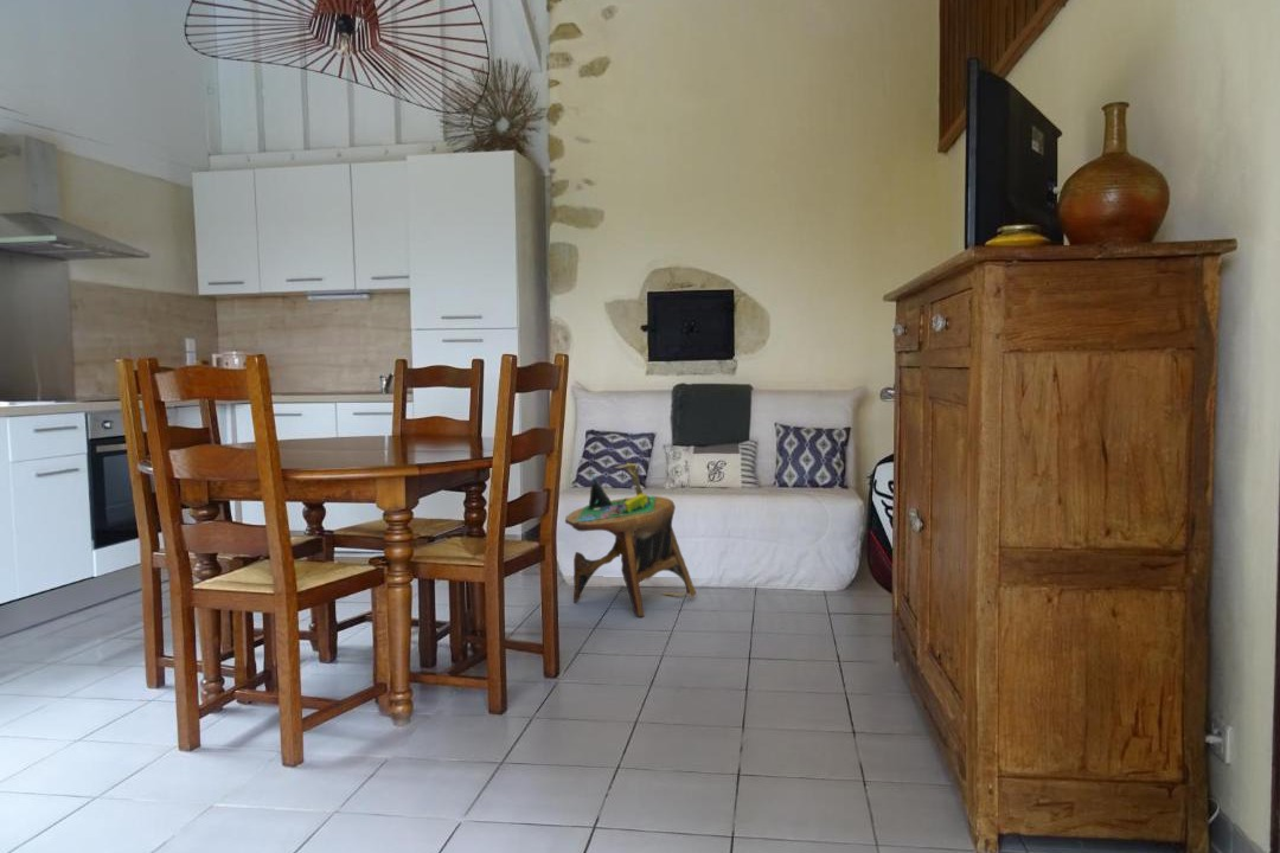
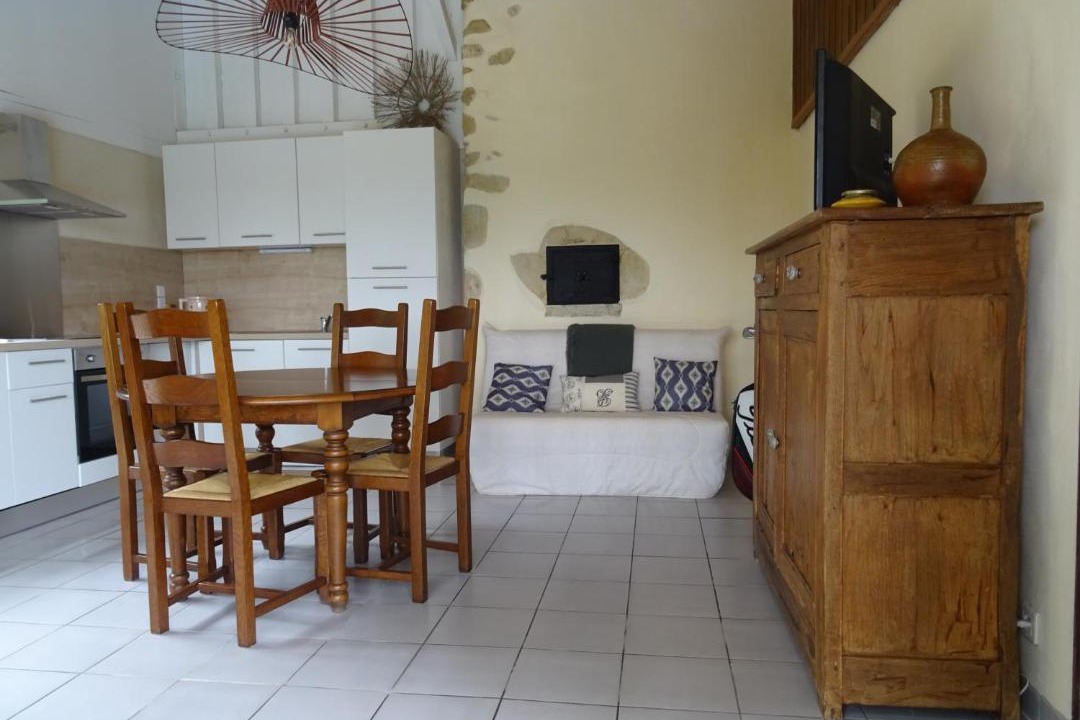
- side table (629, 532)
